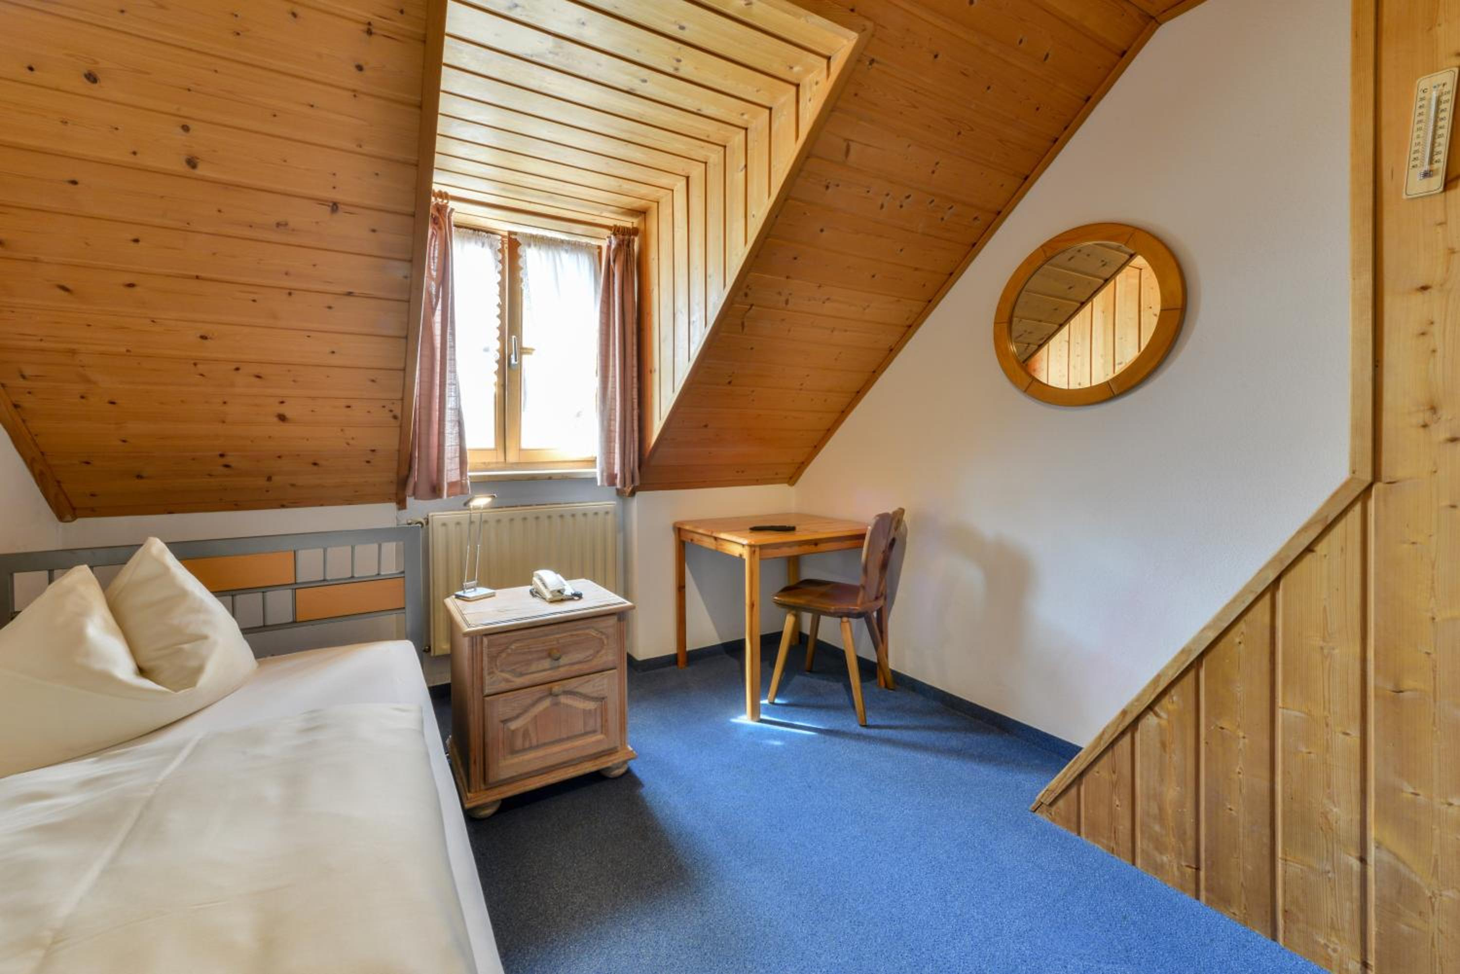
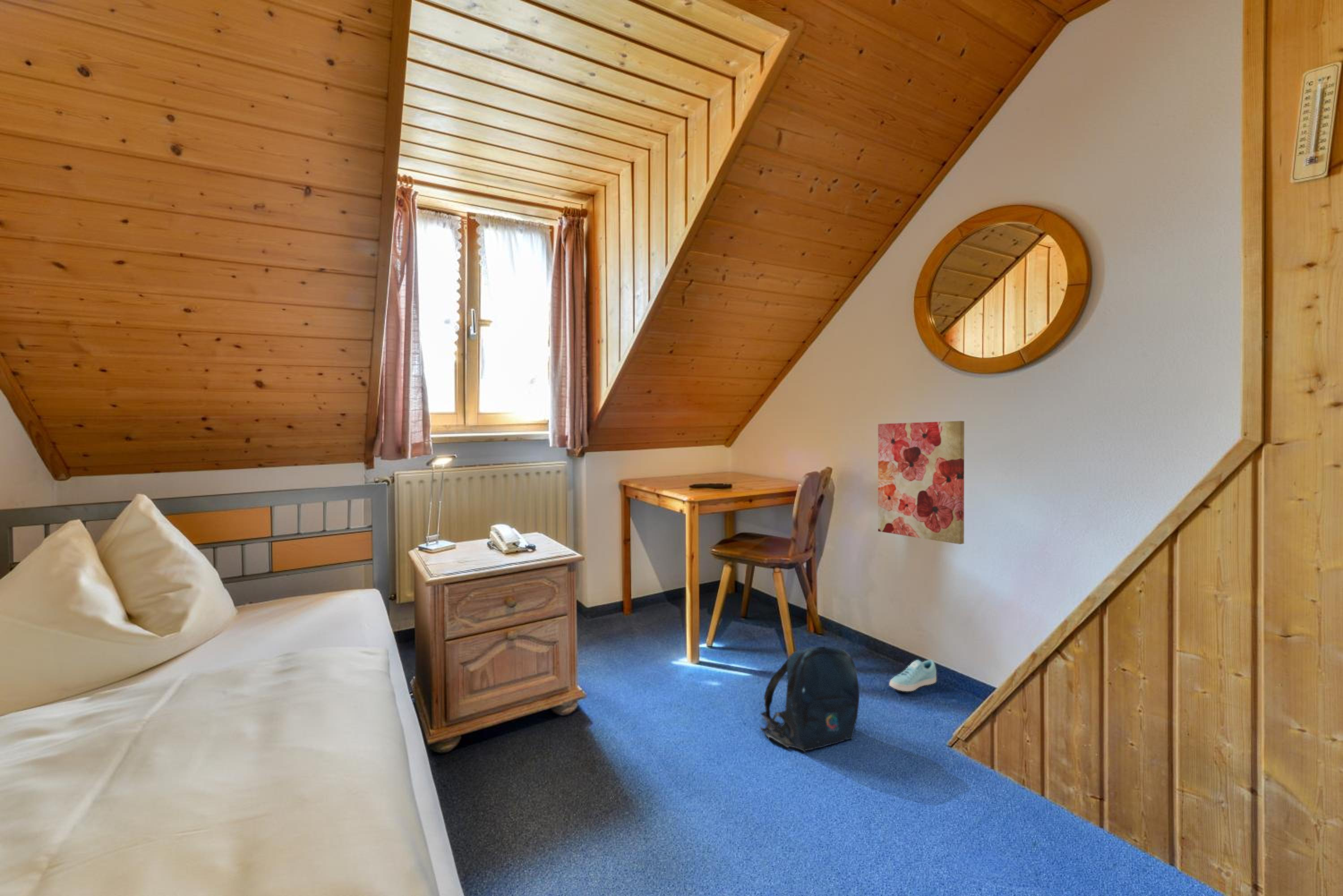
+ sneaker (912, 672)
+ backpack (807, 686)
+ wall art (918, 480)
